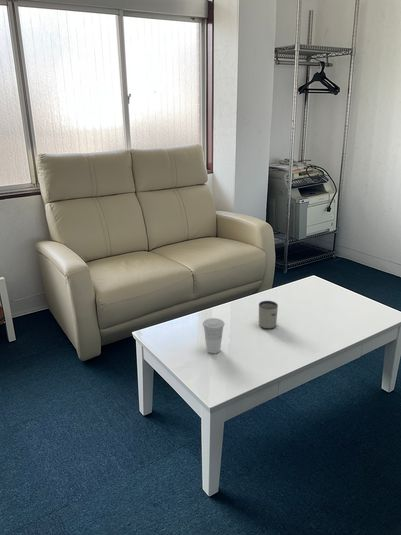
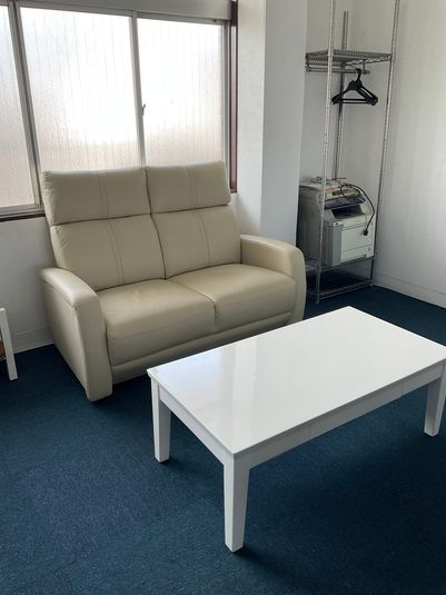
- mug (268, 313)
- cup (213, 336)
